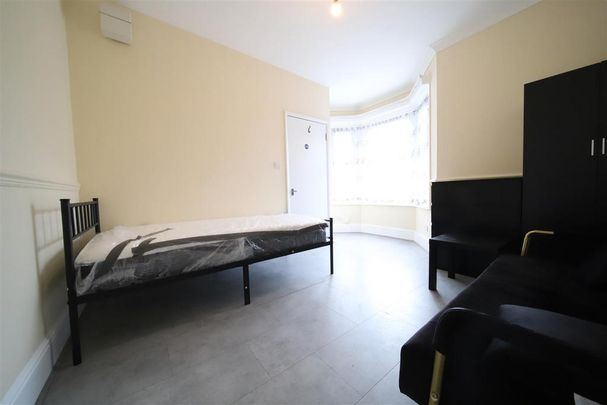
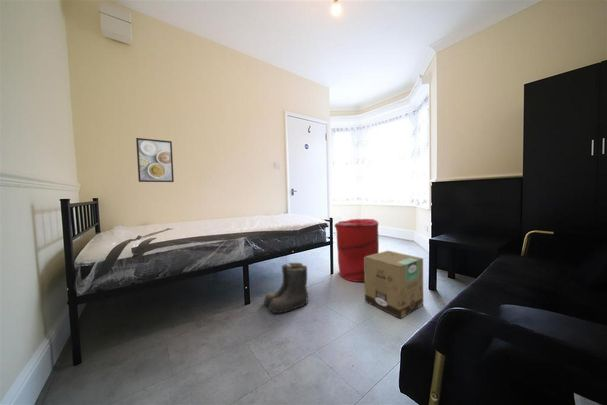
+ cardboard box (393, 280)
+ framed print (155, 160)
+ boots (285, 285)
+ laundry hamper (357, 247)
